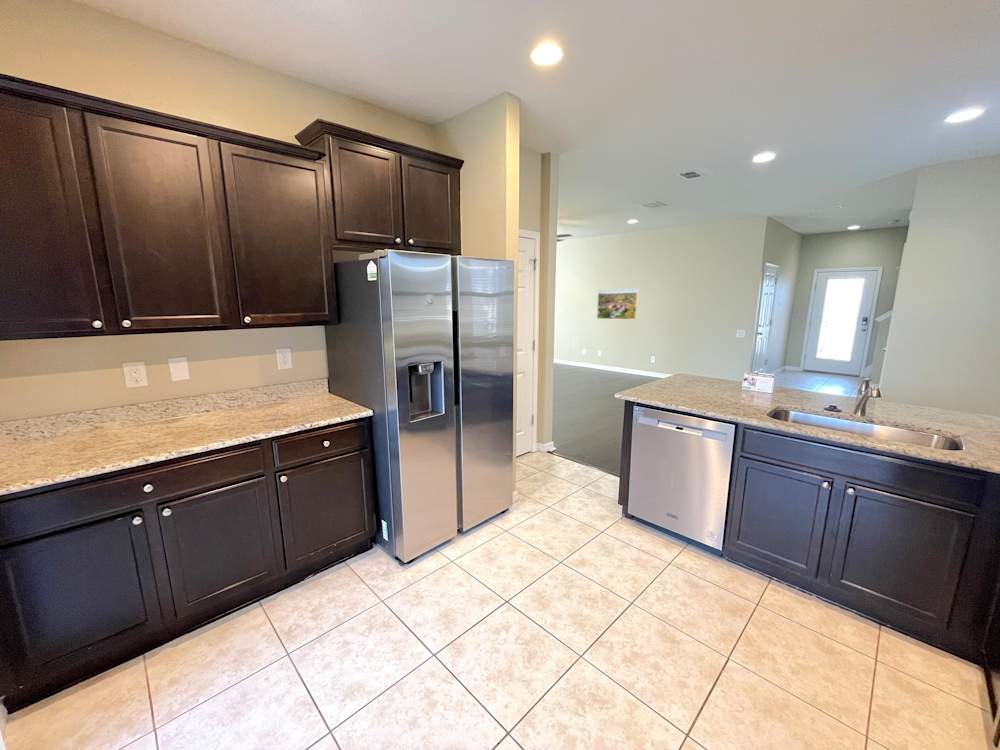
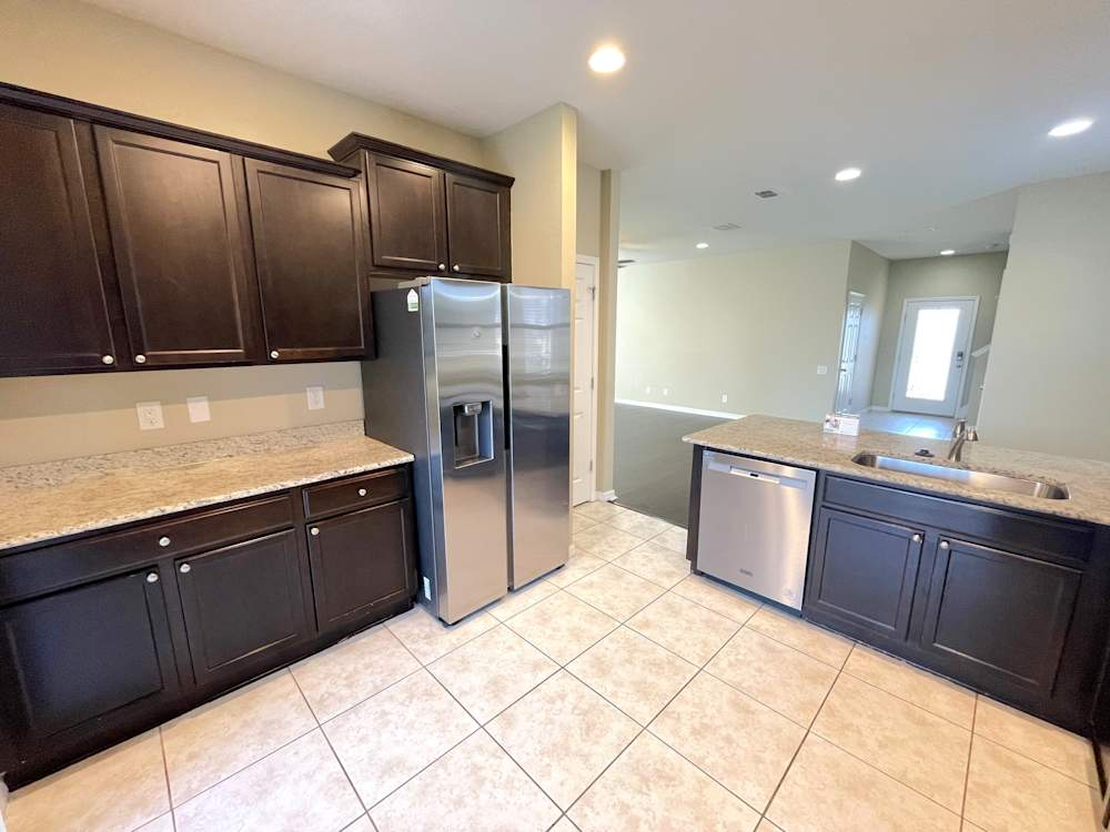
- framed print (616, 304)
